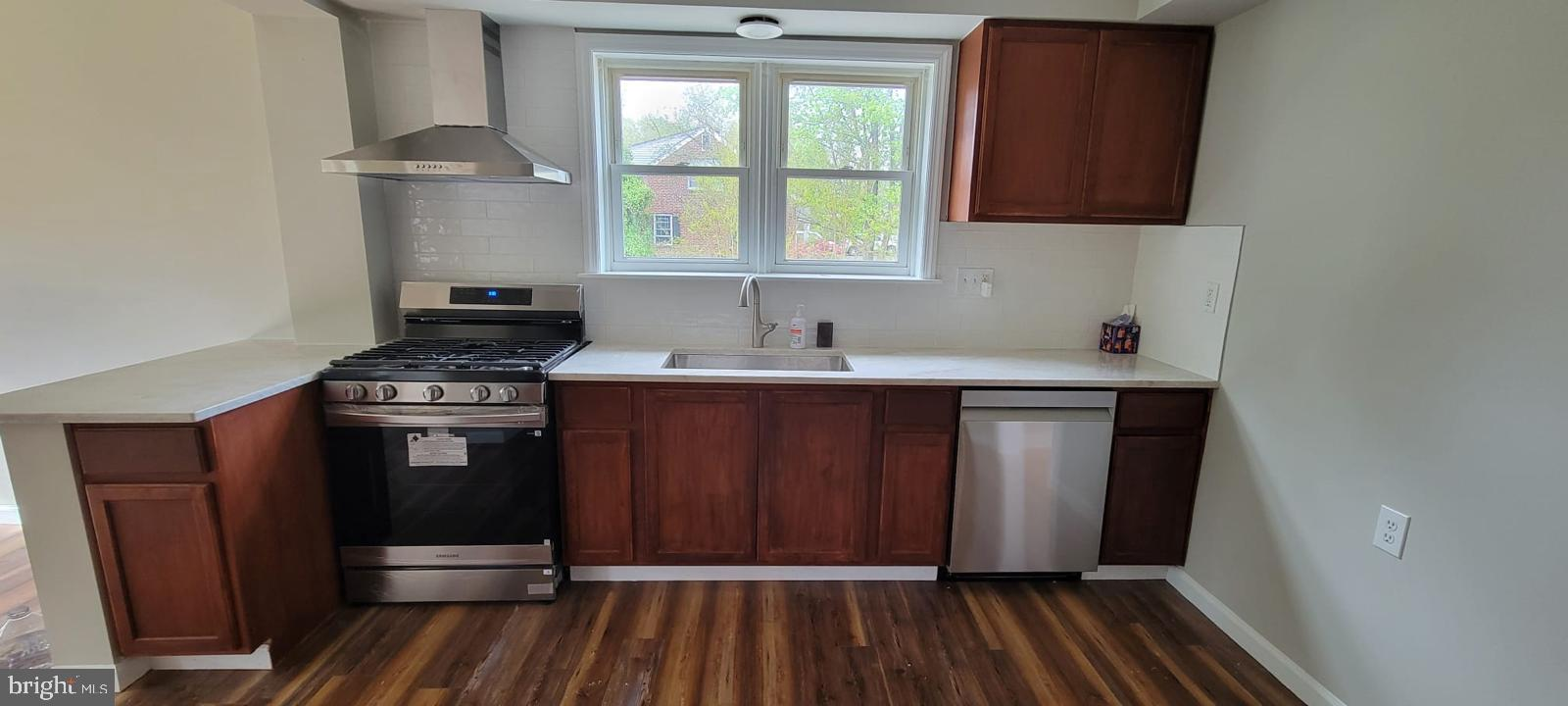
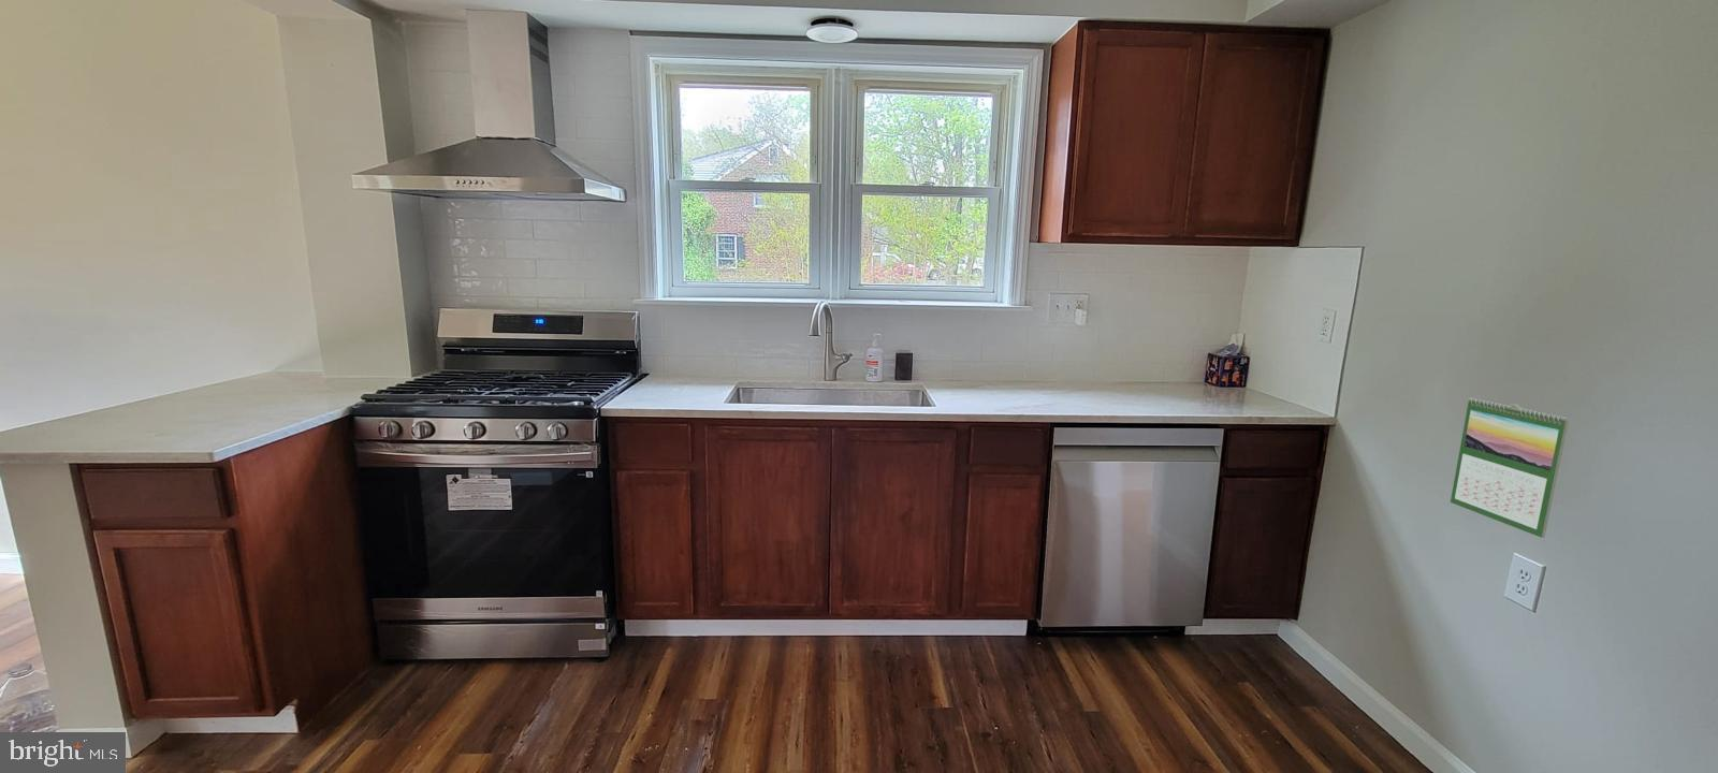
+ calendar (1504, 462)
